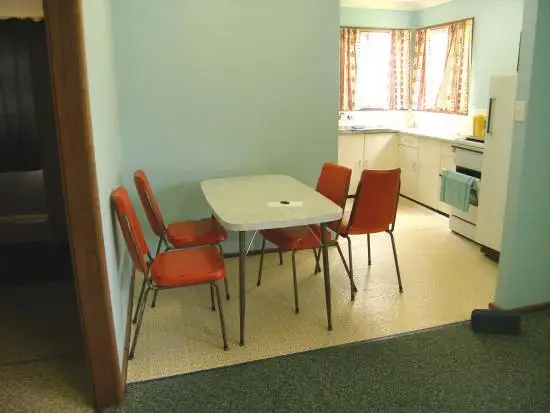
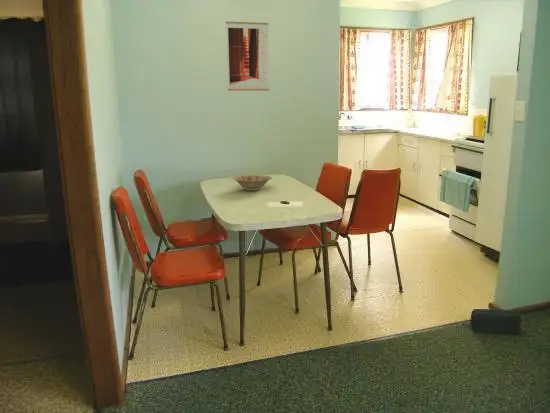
+ wall art (248, 56)
+ bowl (252, 183)
